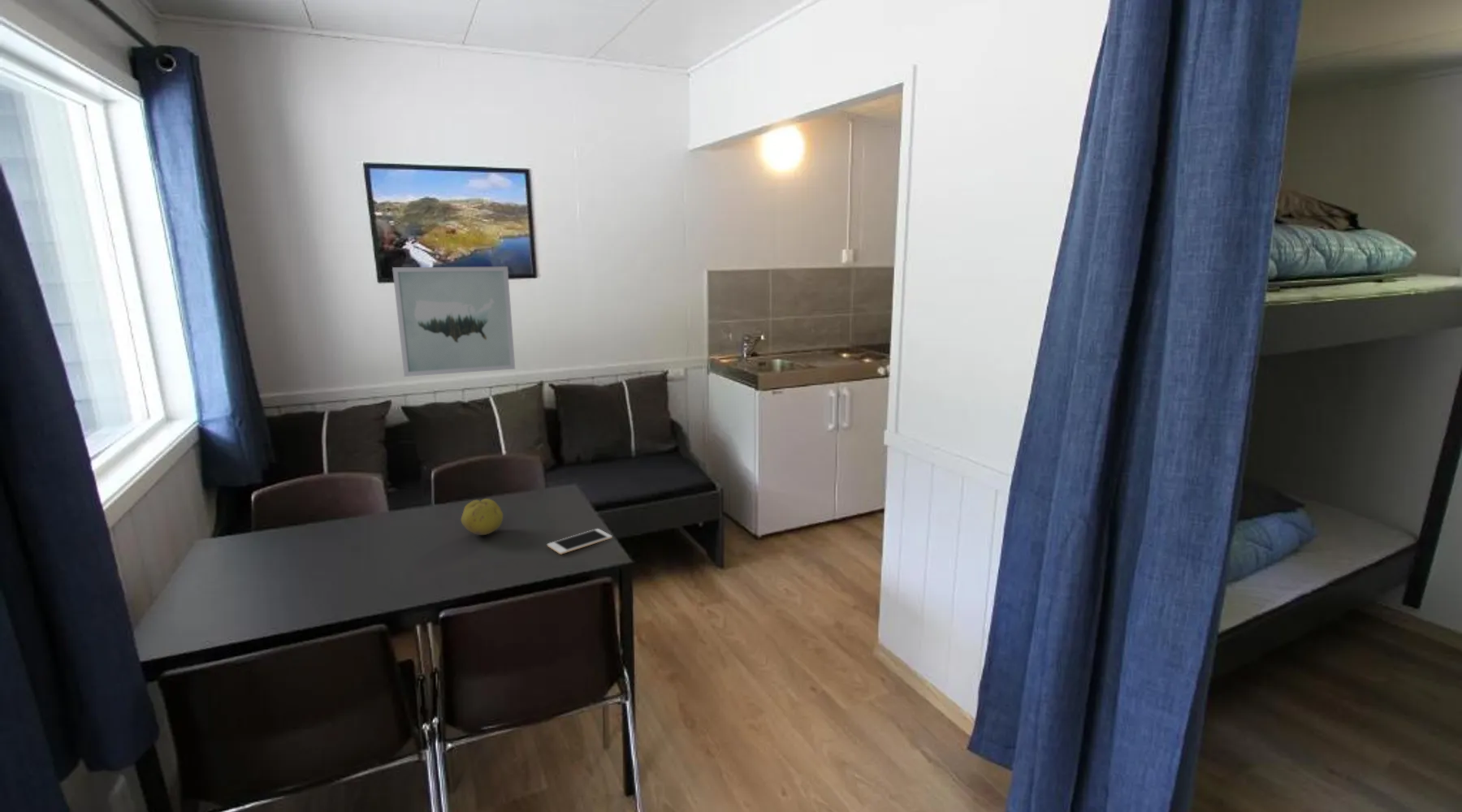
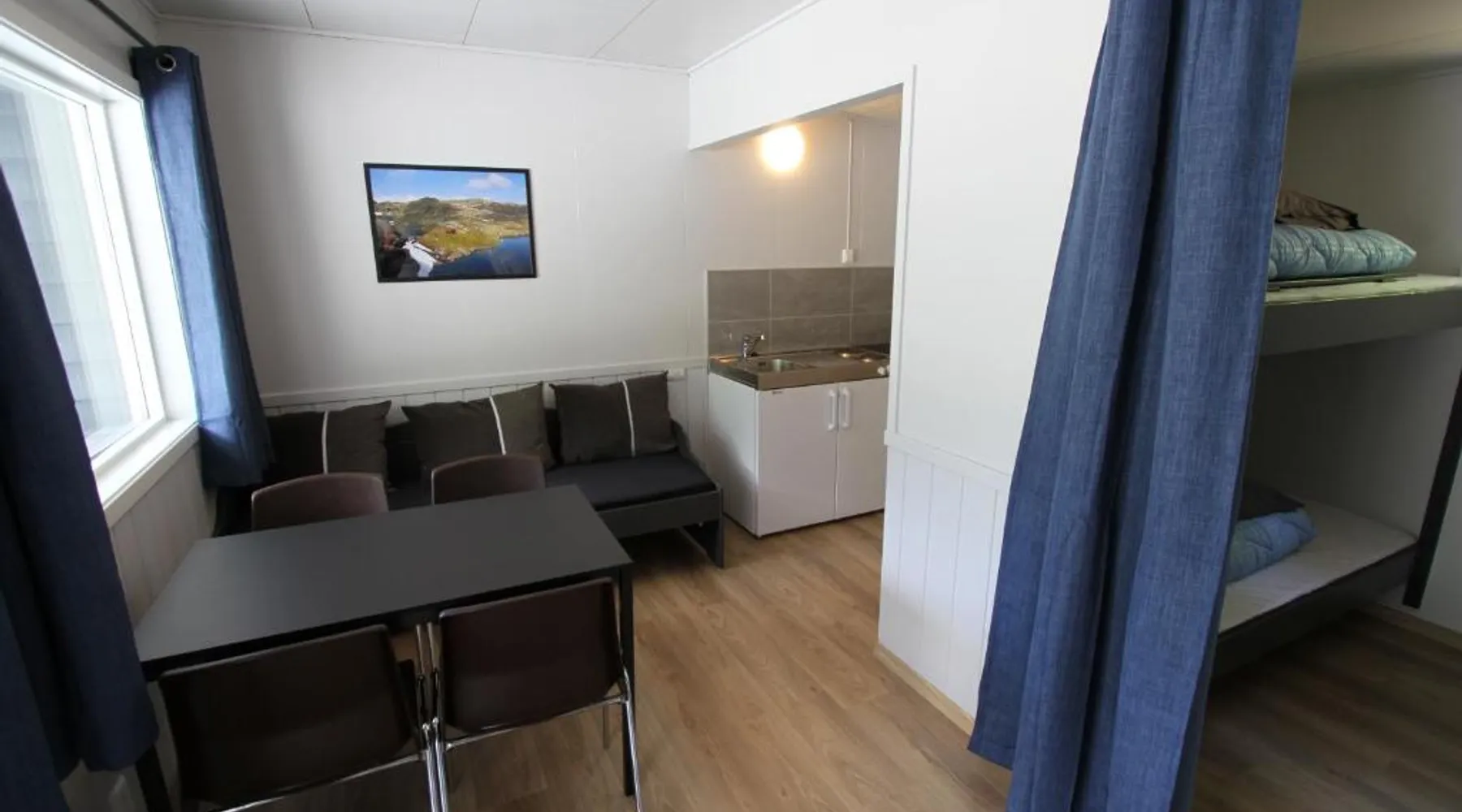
- cell phone (580, 541)
- fruit (482, 517)
- wall art (456, 320)
